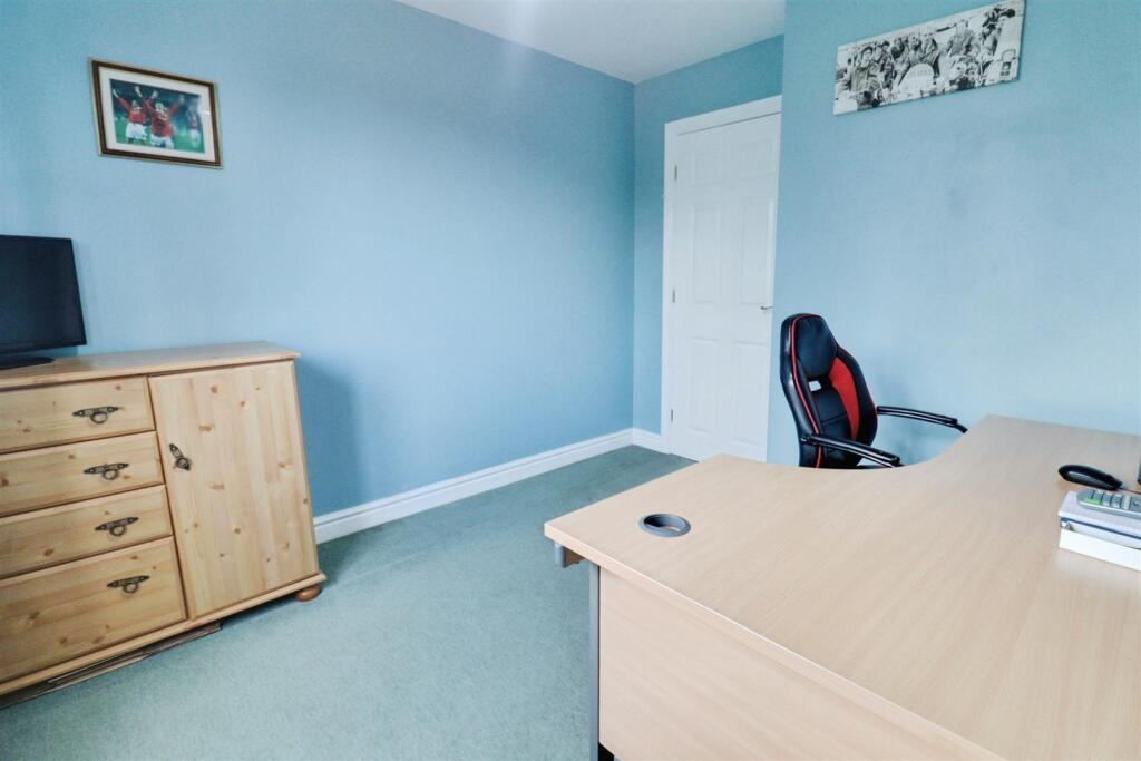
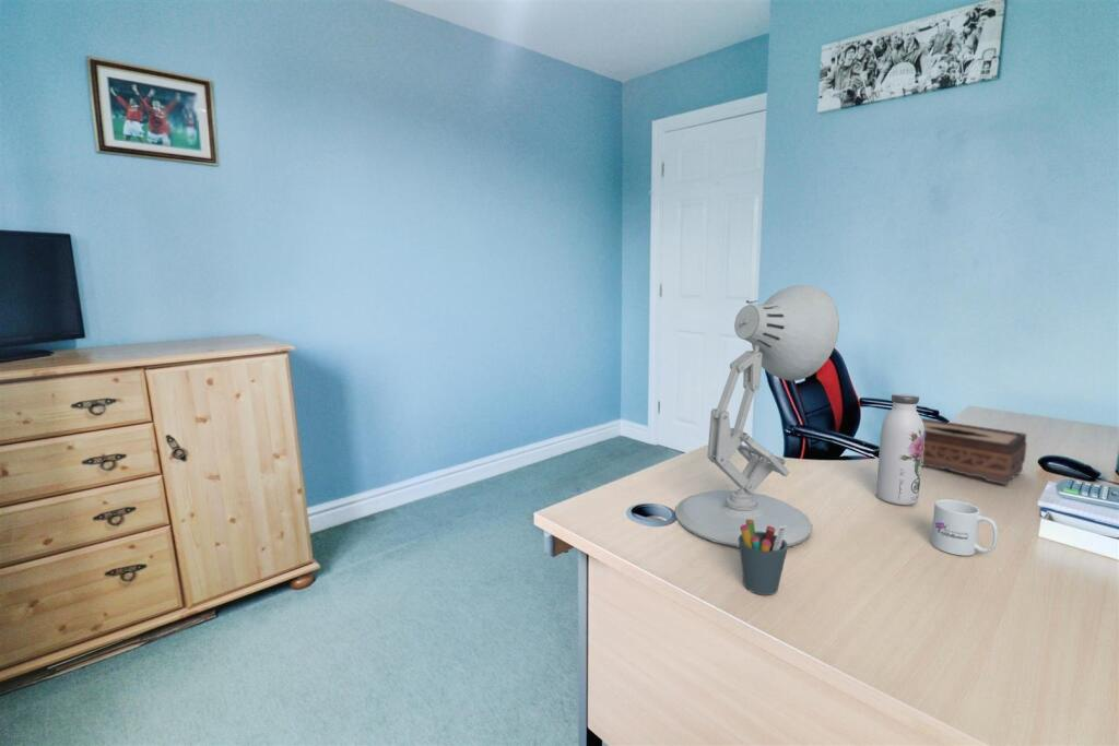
+ pen holder (761, 552)
+ mug (964, 529)
+ water bottle (900, 447)
+ desk lamp (750, 404)
+ tissue box (957, 448)
